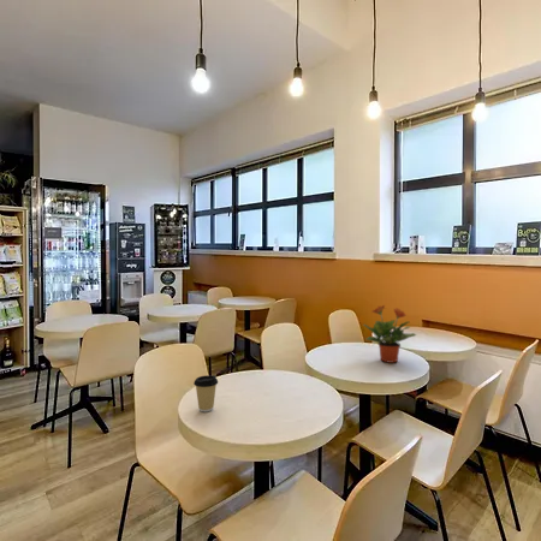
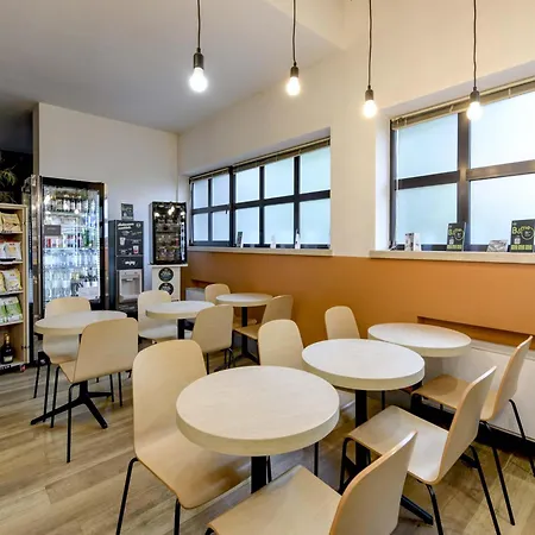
- coffee cup (206, 393)
- potted plant (388, 333)
